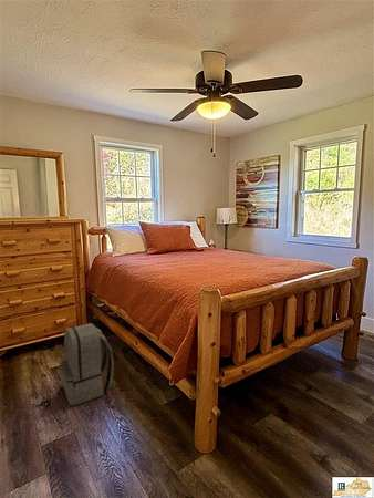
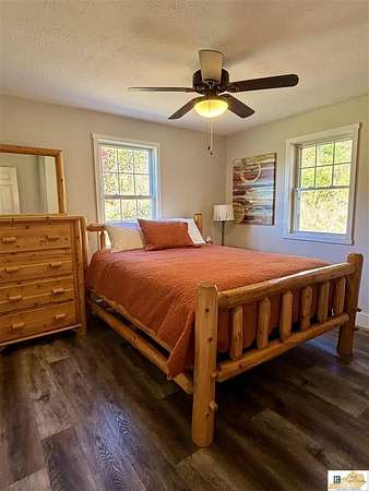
- backpack (86, 357)
